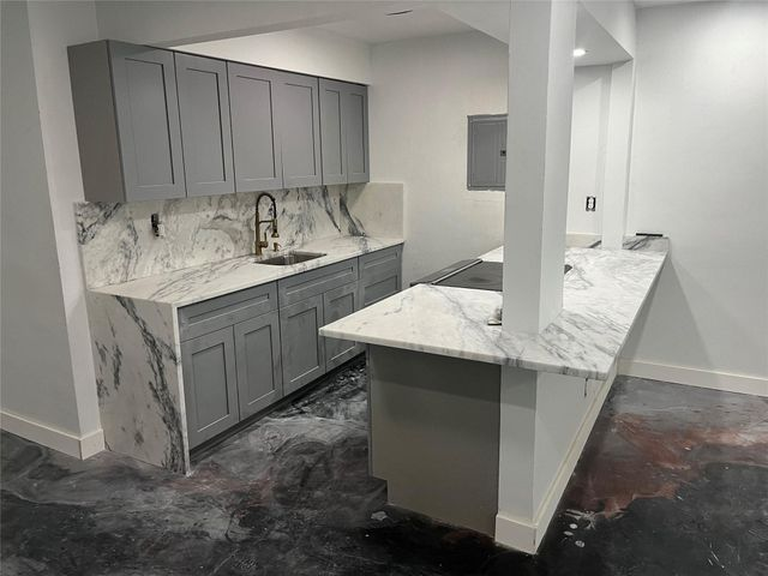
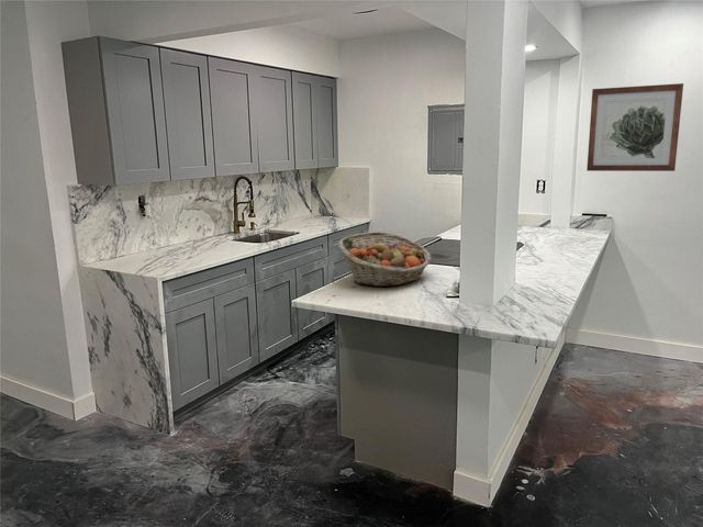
+ fruit basket (384, 257)
+ wall art (633, 128)
